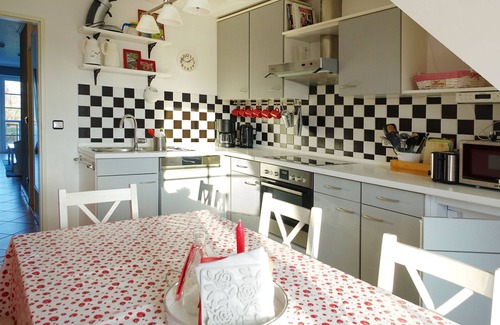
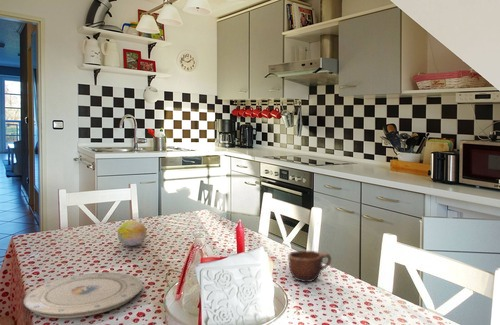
+ mug (307, 265)
+ plate (86, 293)
+ fruit (132, 232)
